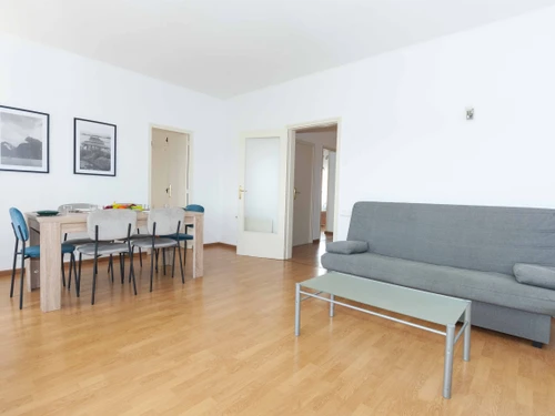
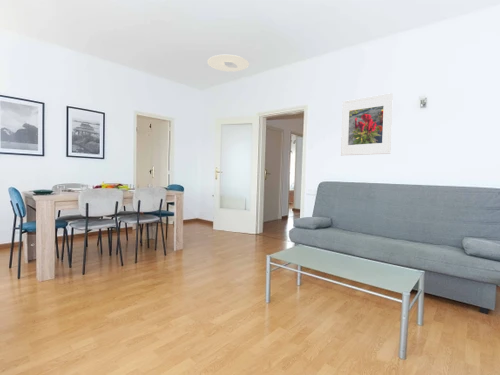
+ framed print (365, 126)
+ ceiling light (228, 61)
